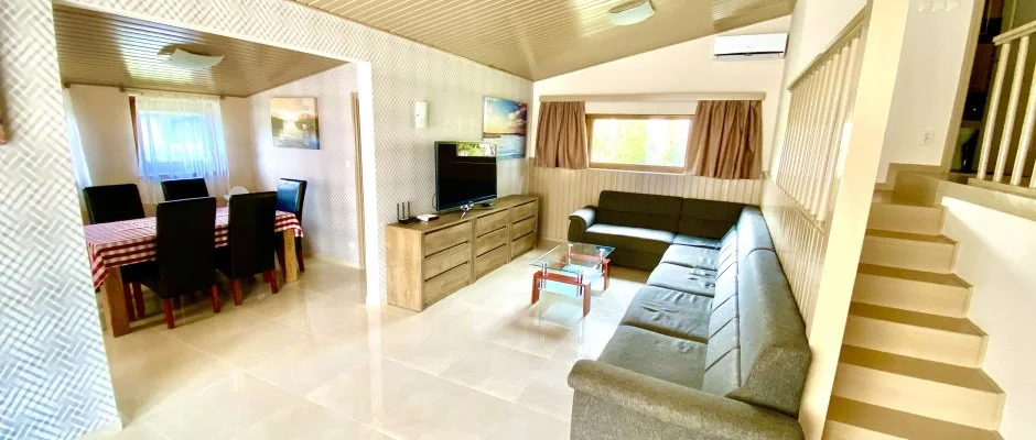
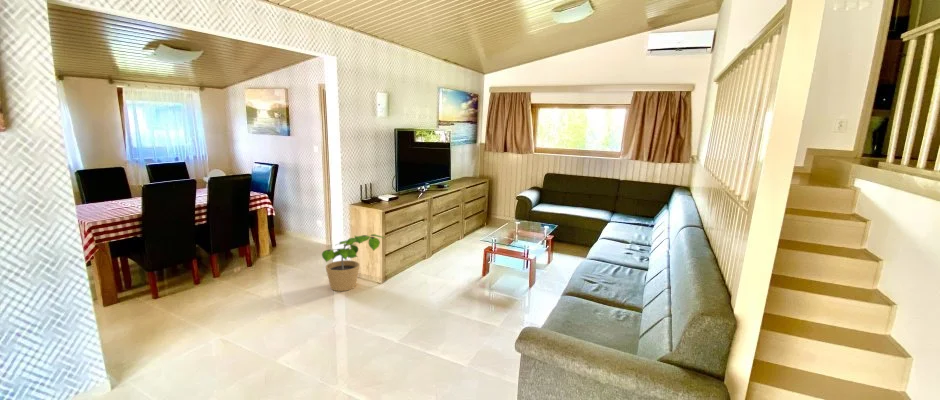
+ potted plant (351, 262)
